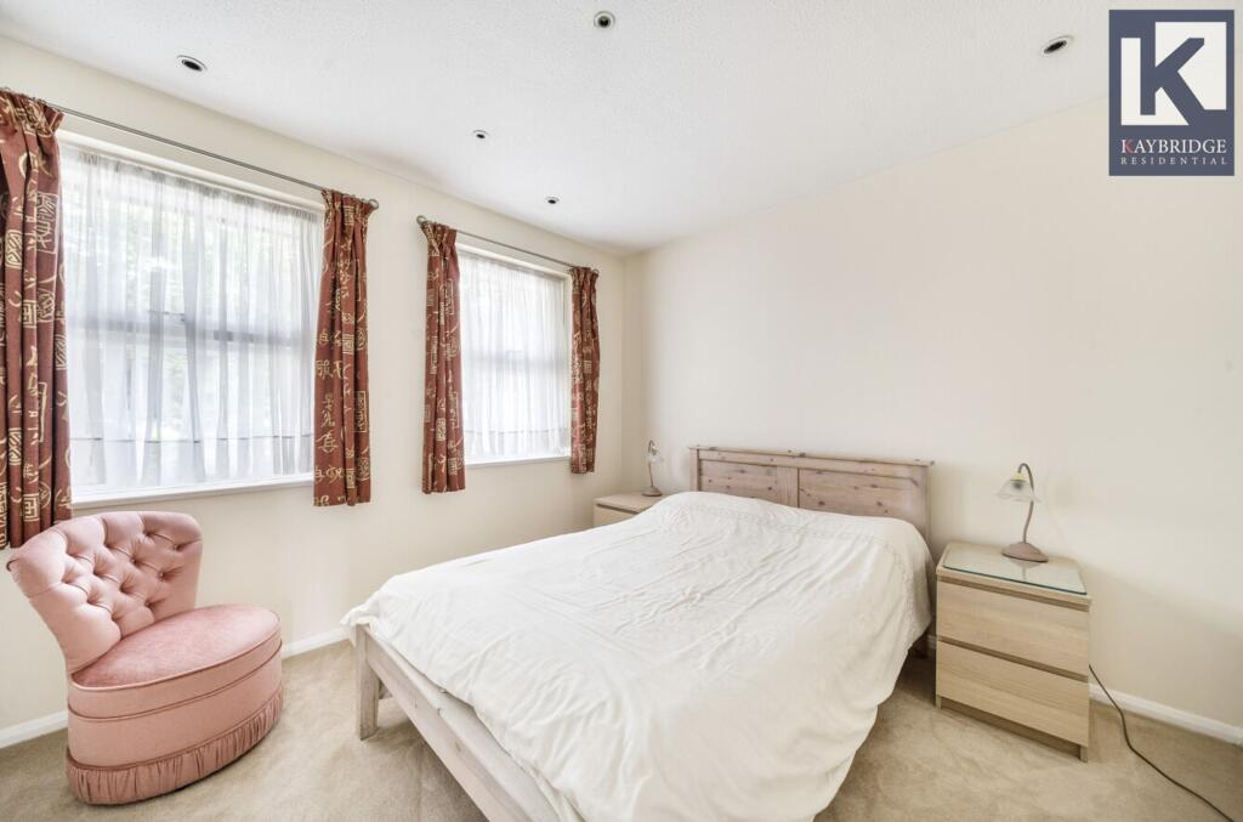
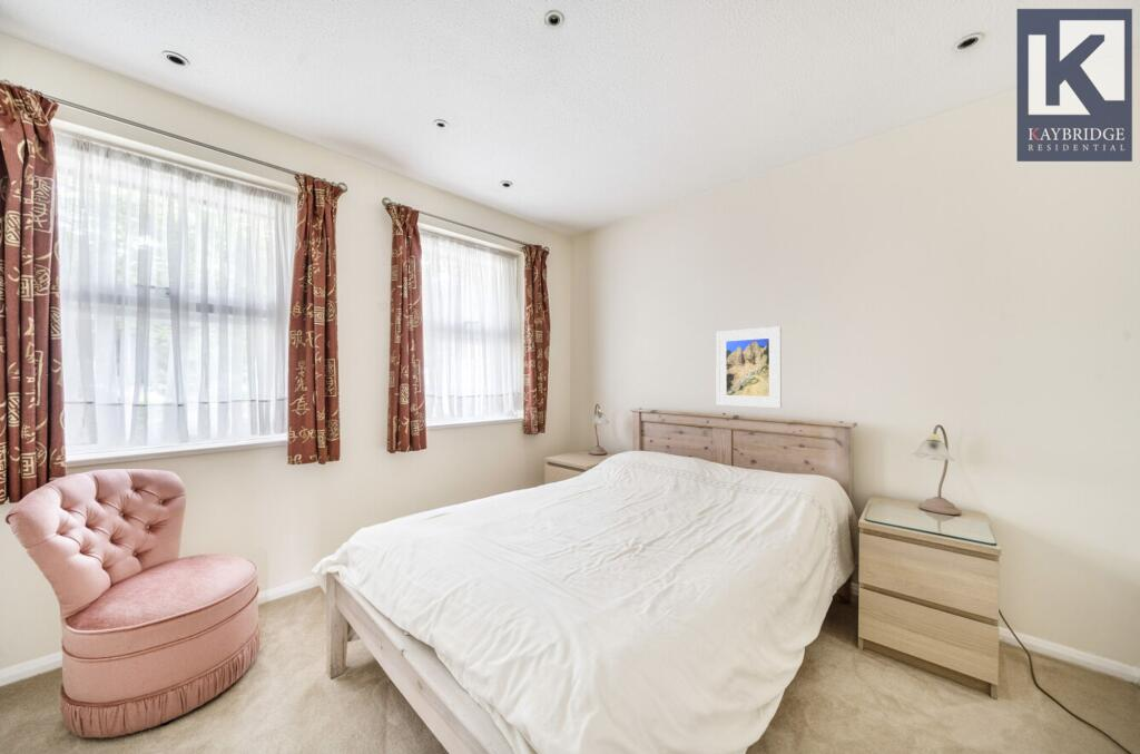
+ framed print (747, 368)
